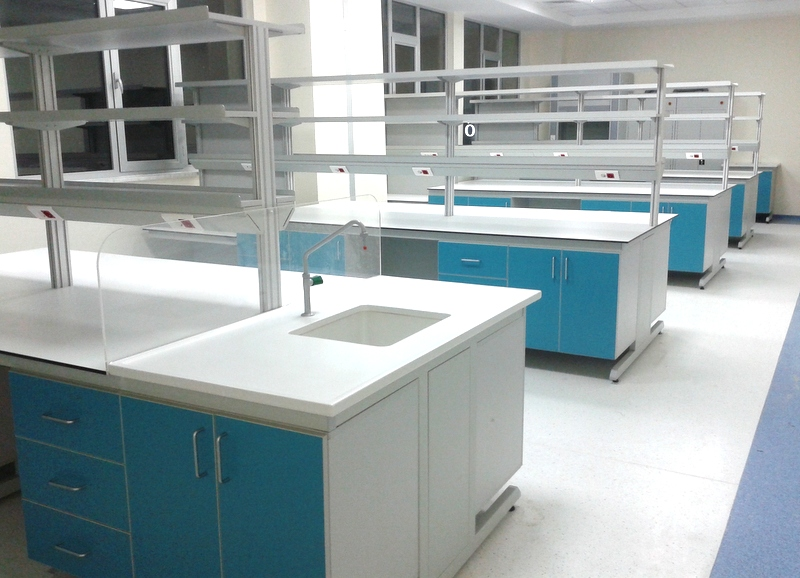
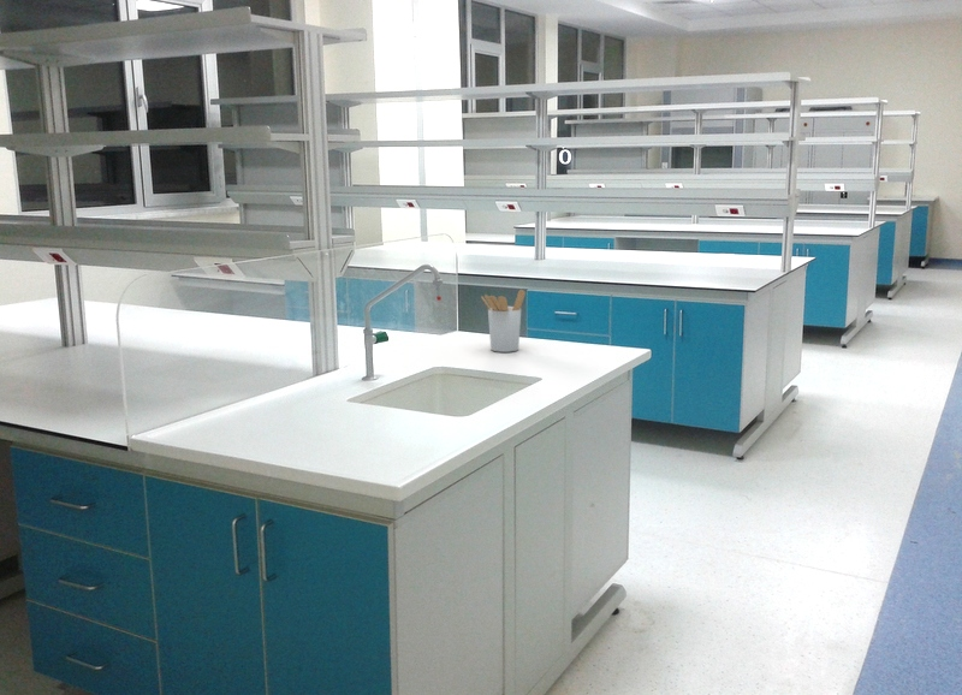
+ utensil holder (501, 320)
